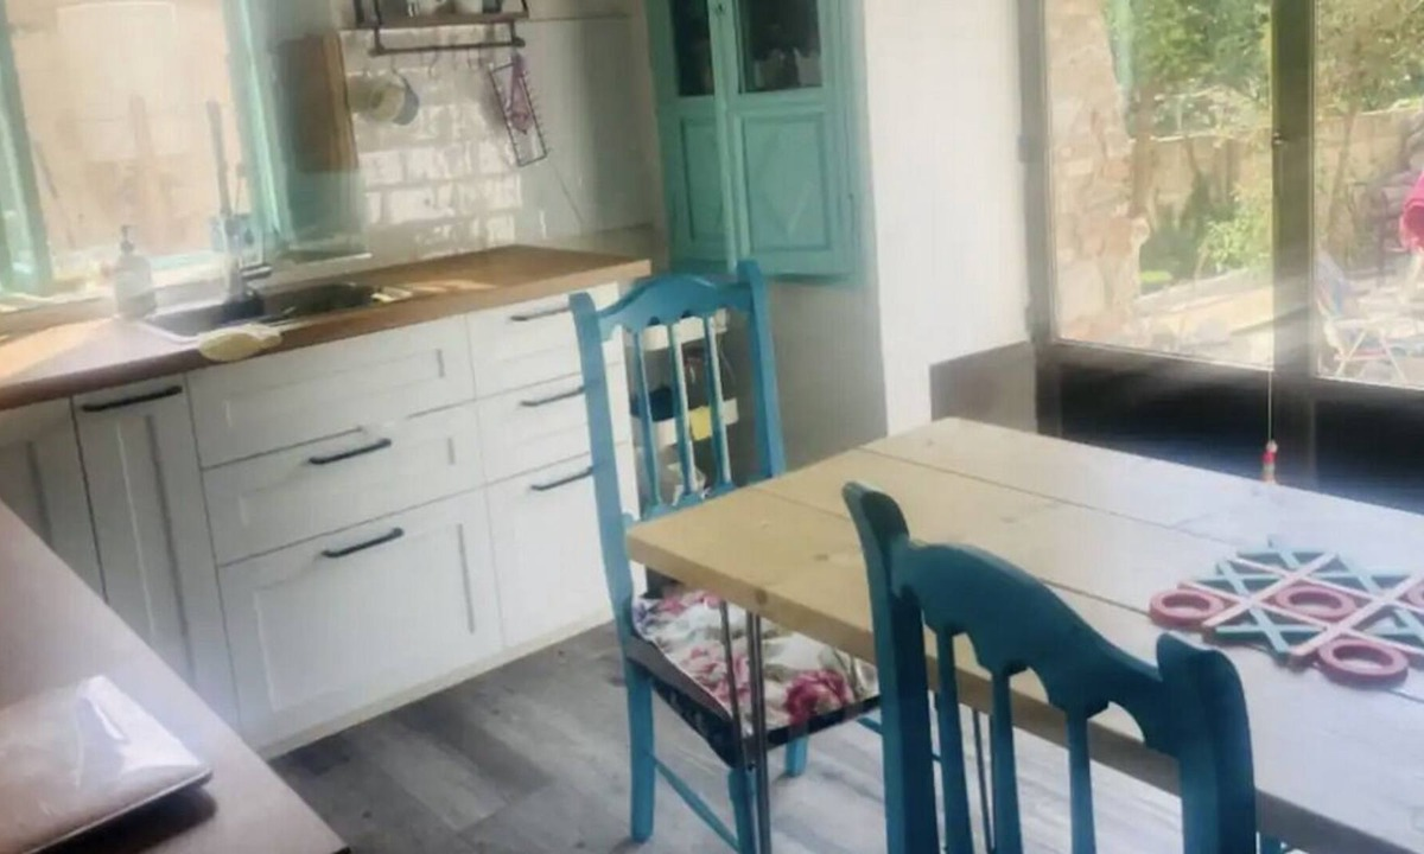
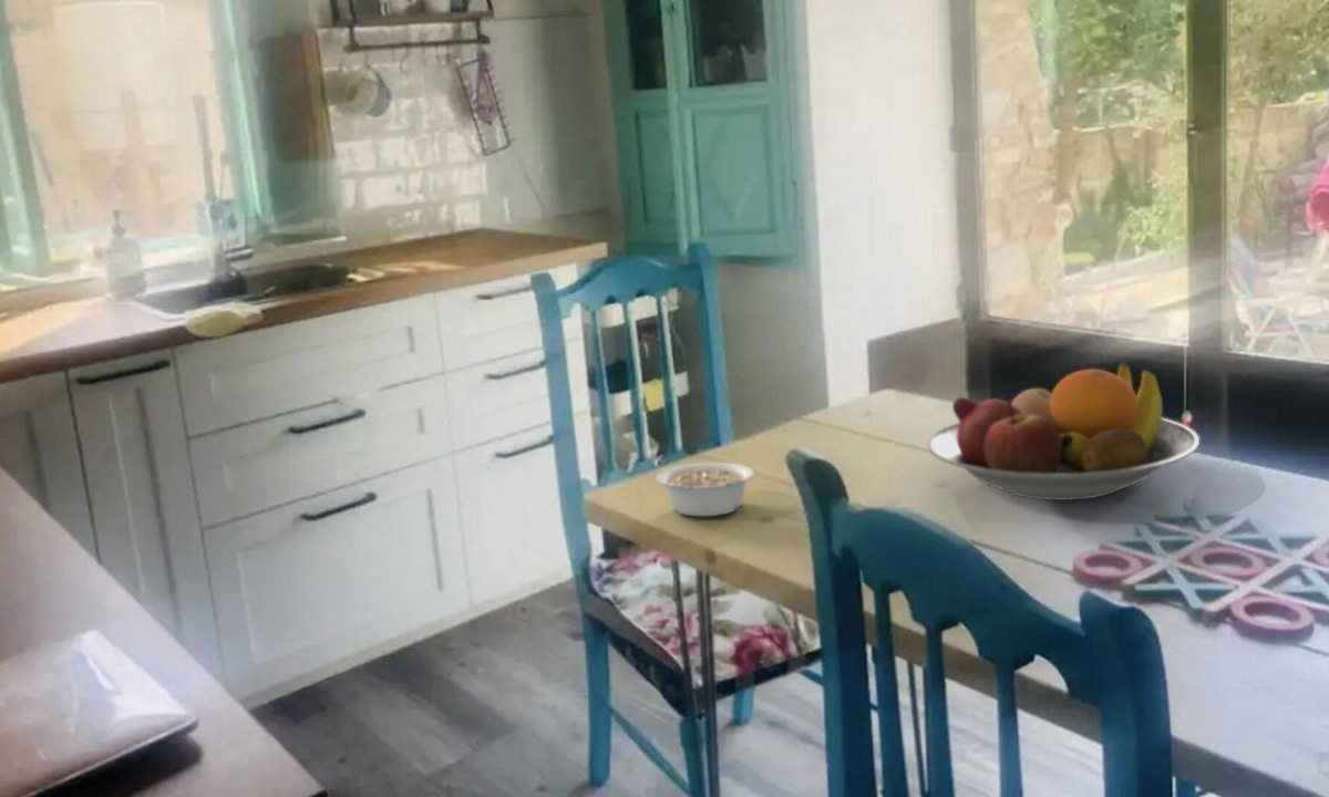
+ fruit bowl (1059, 428)
+ legume (709, 487)
